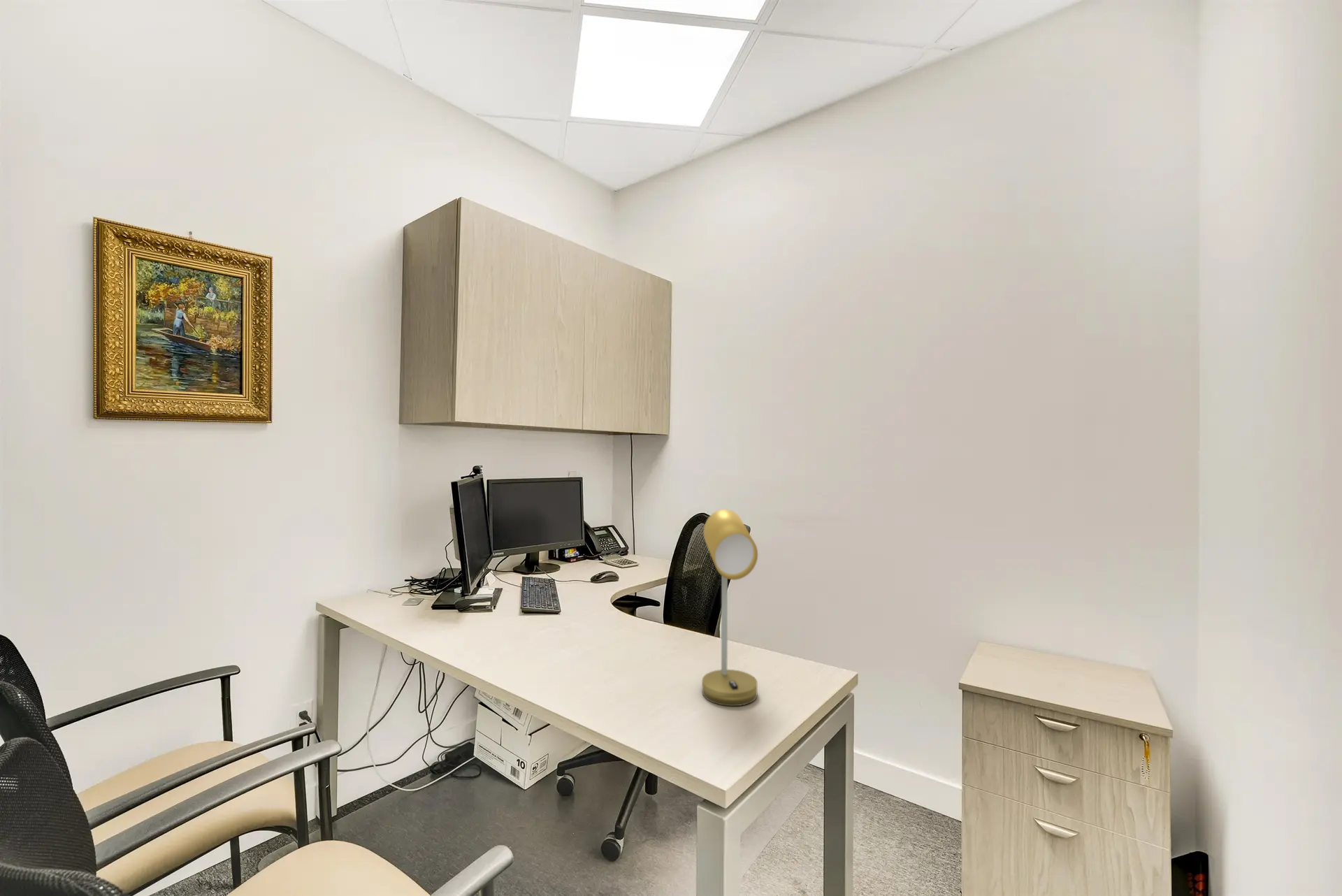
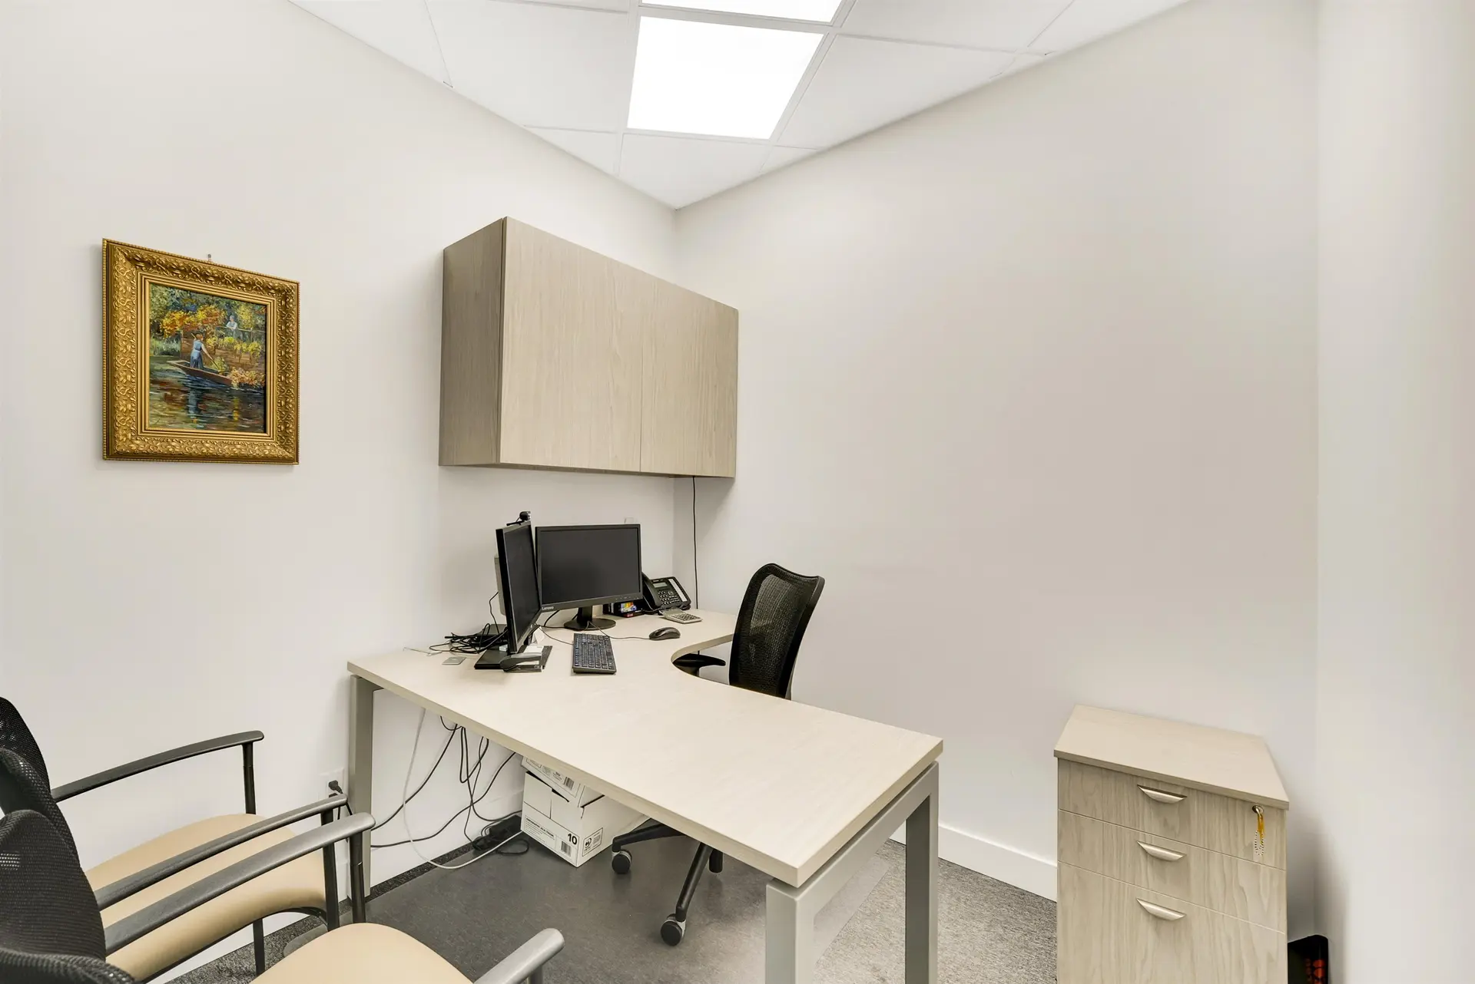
- desk lamp (727, 602)
